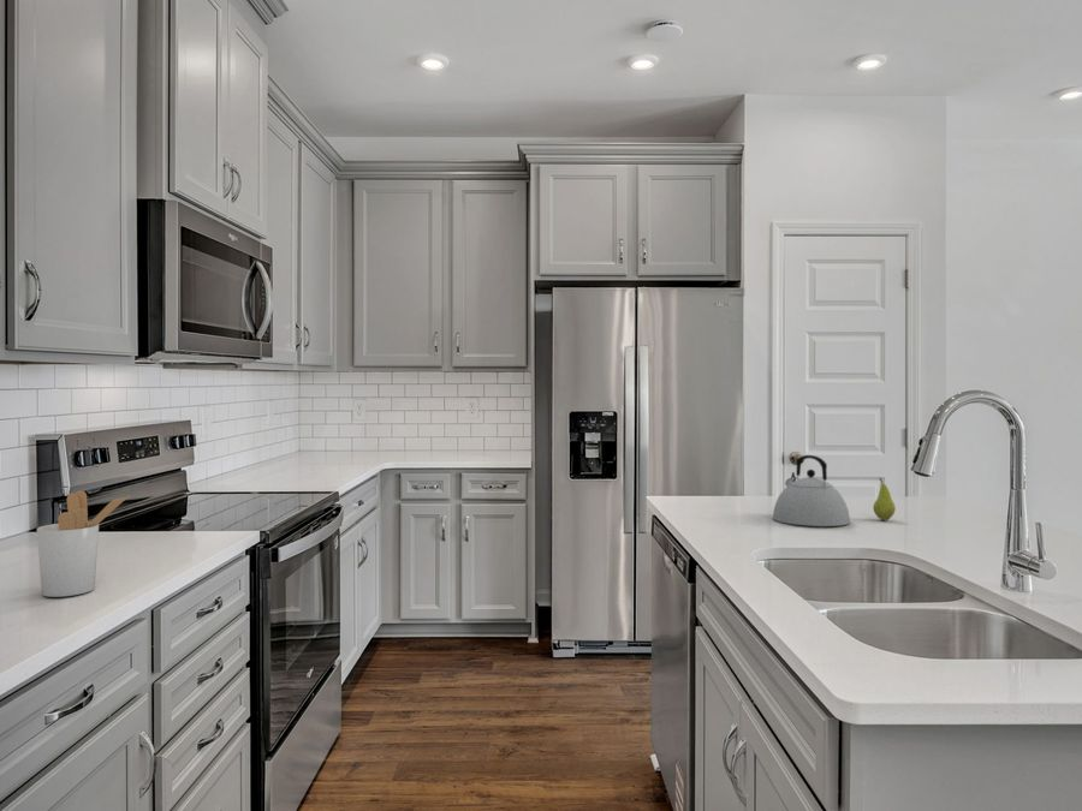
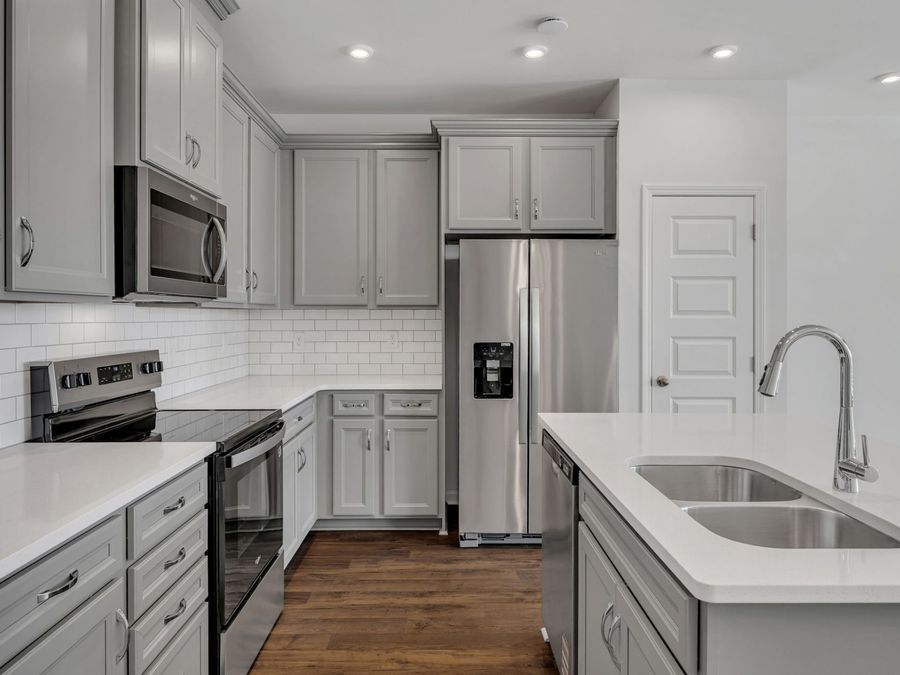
- fruit (884, 499)
- kettle (809, 487)
- utensil holder (84, 541)
